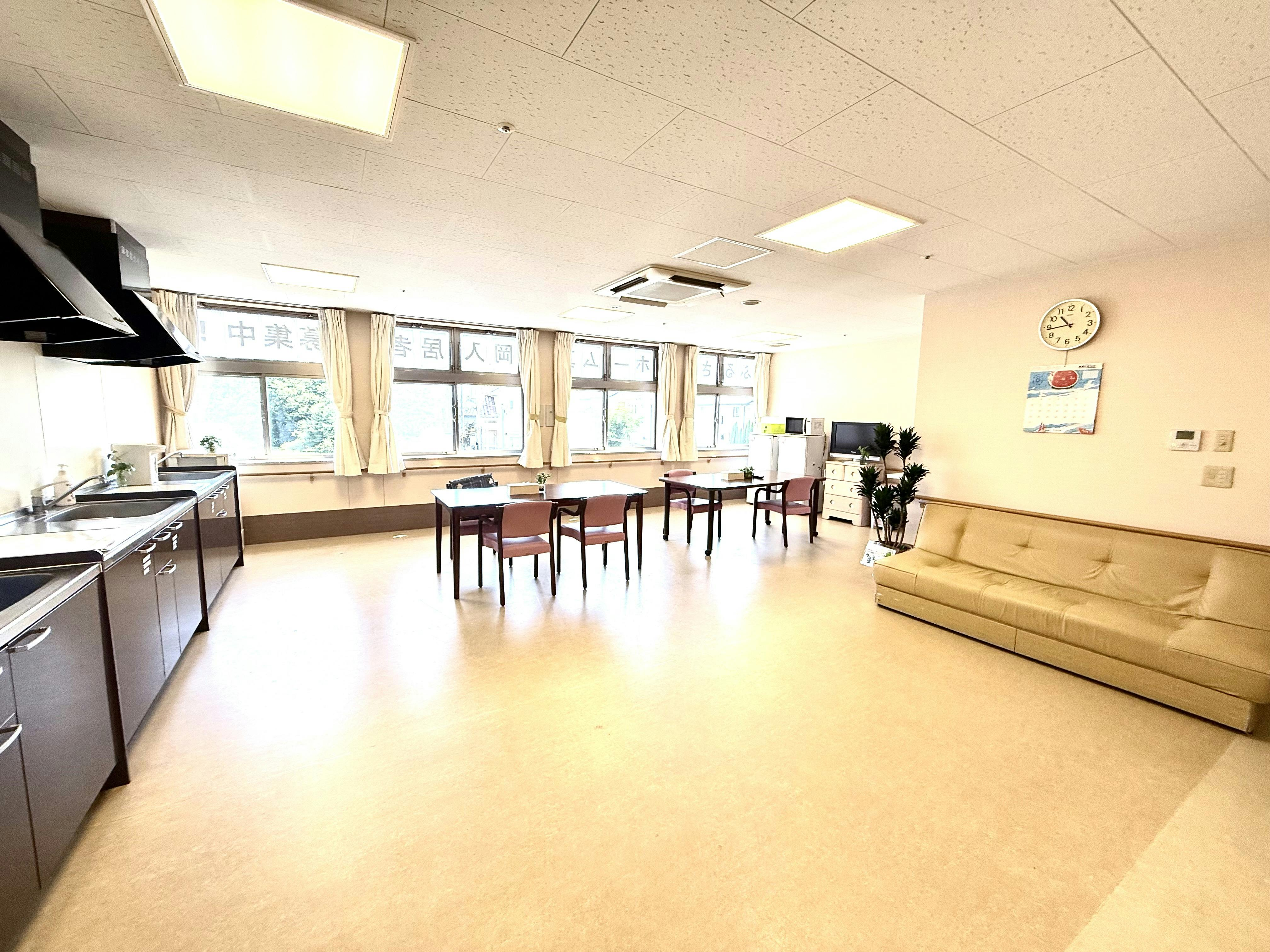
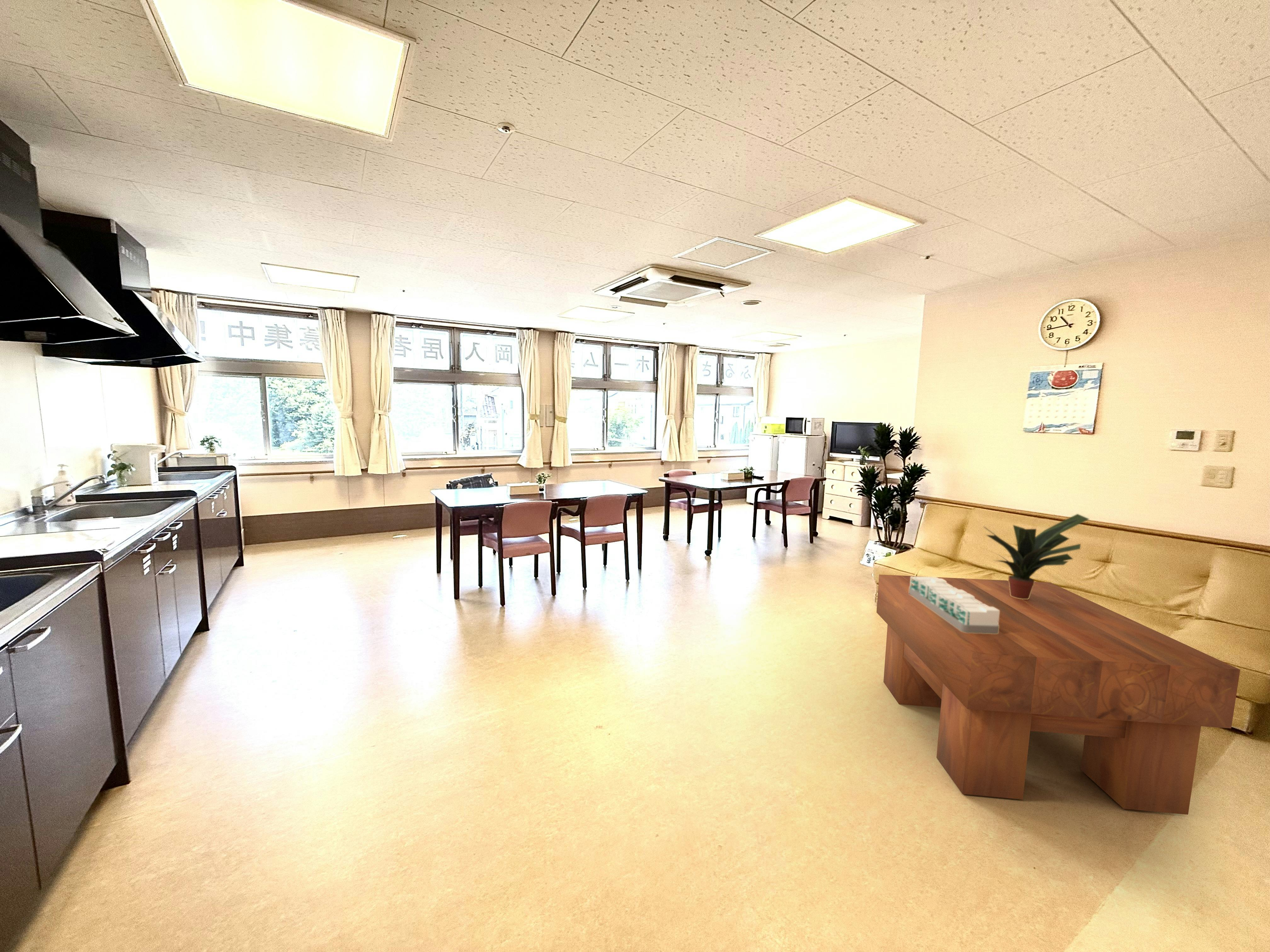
+ coffee table (1012, 674)
+ architectural model (949, 601)
+ potted plant (1031, 556)
